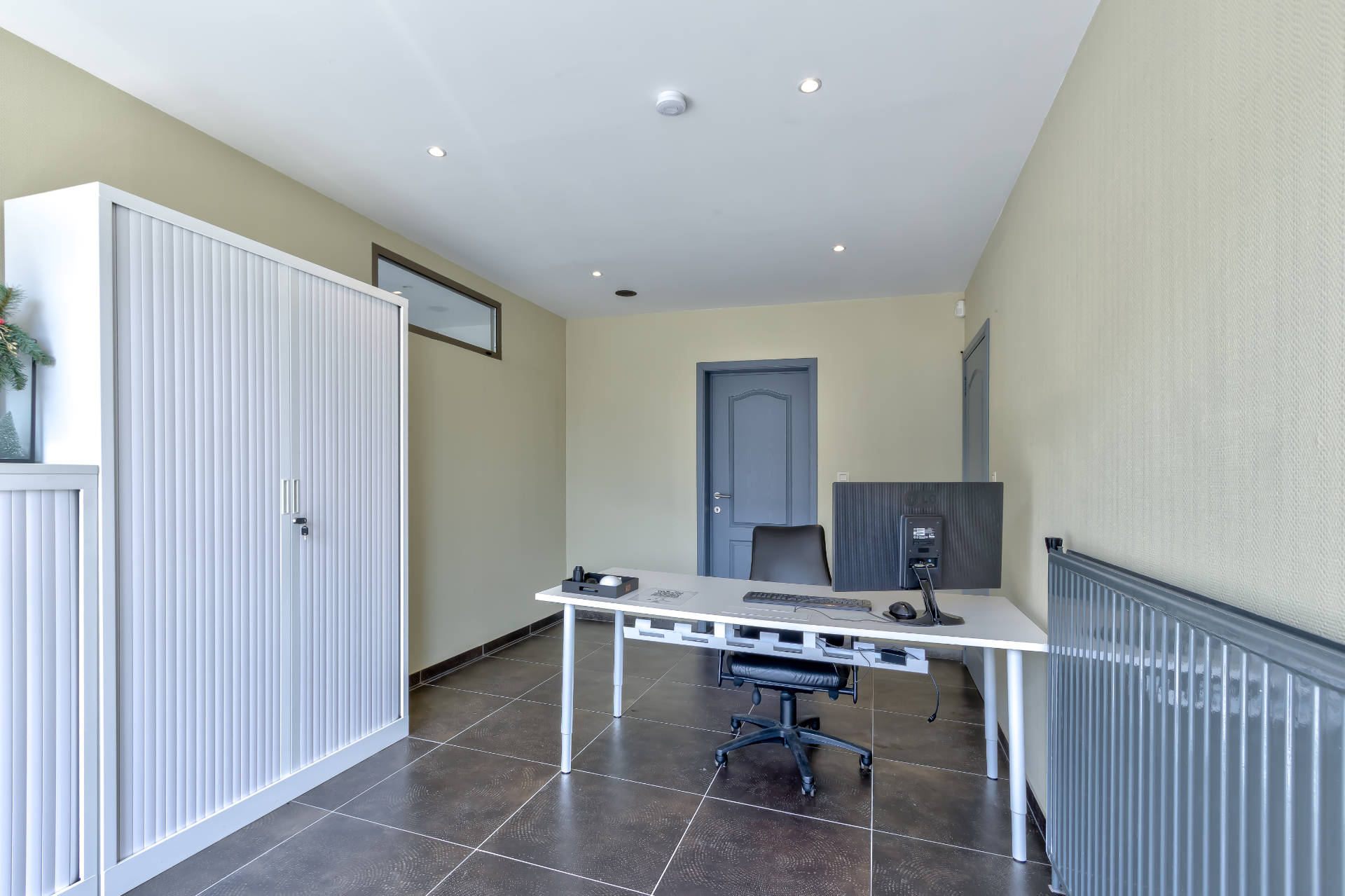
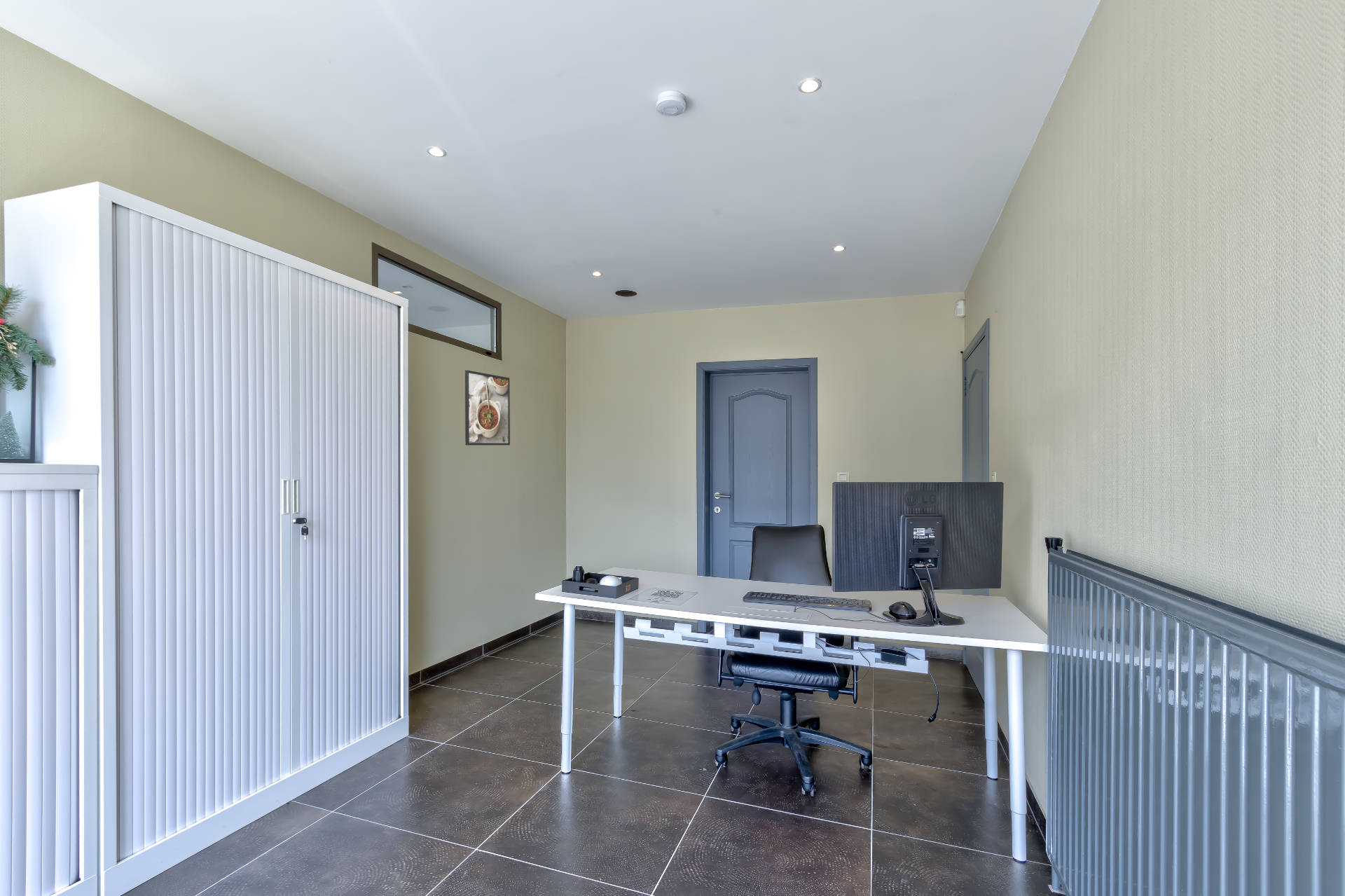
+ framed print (488, 409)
